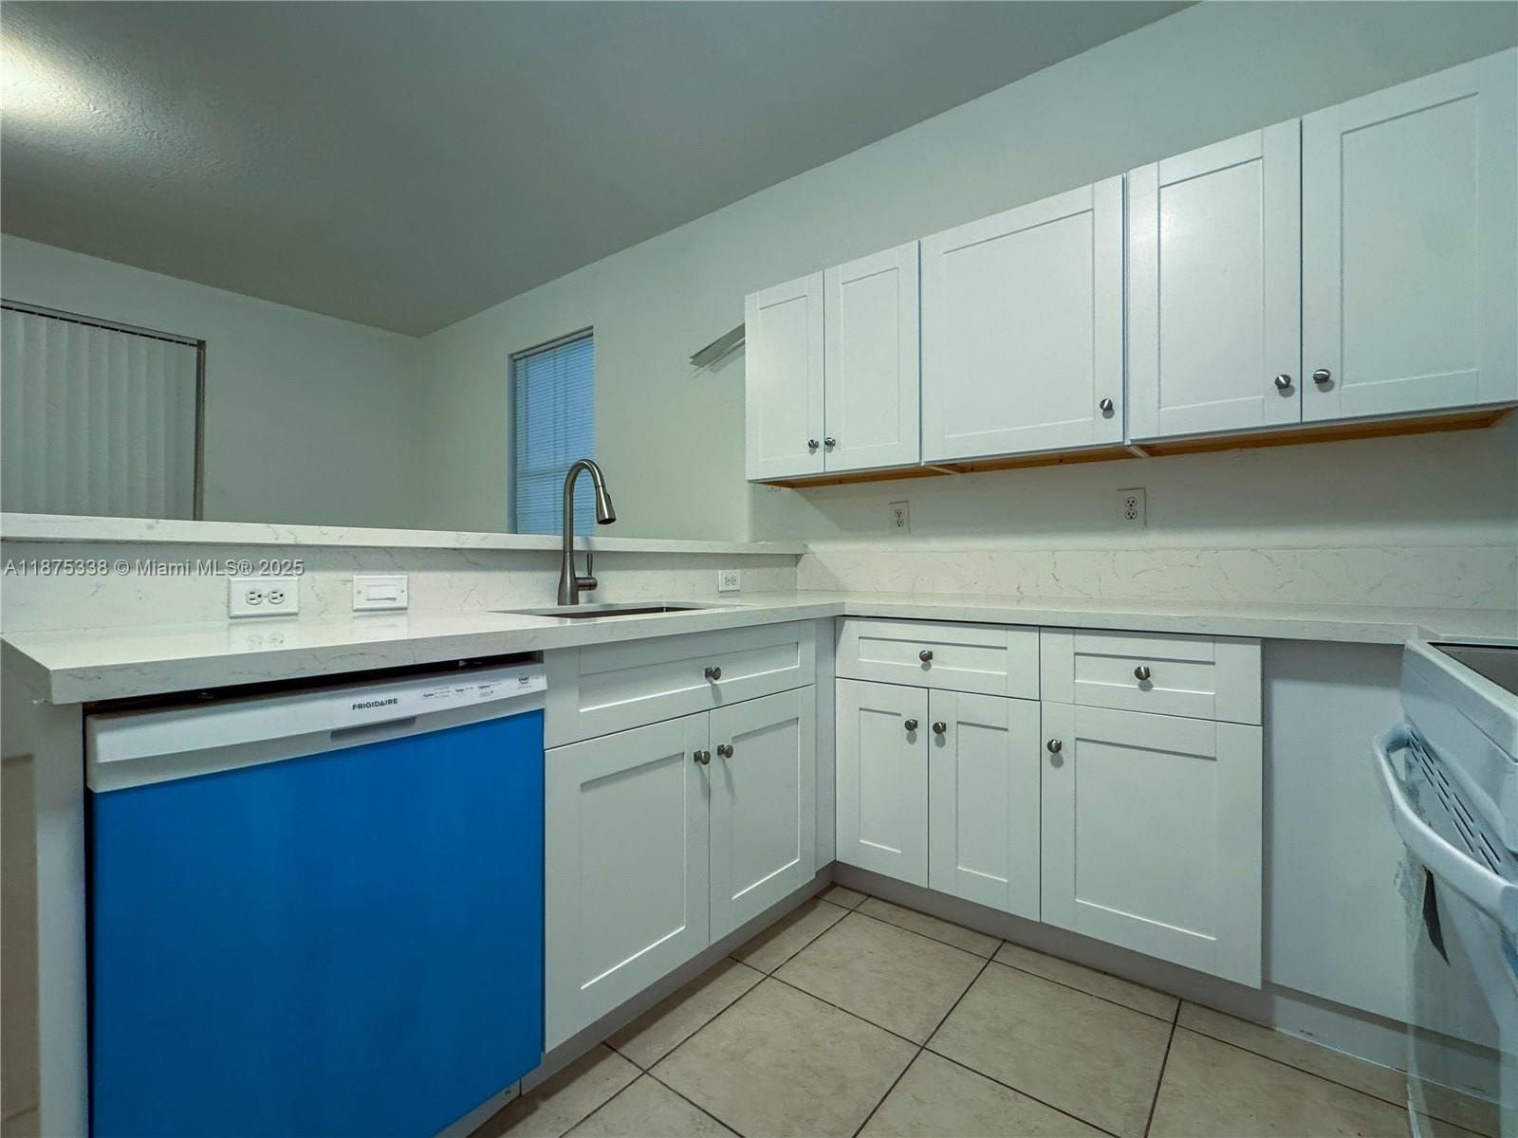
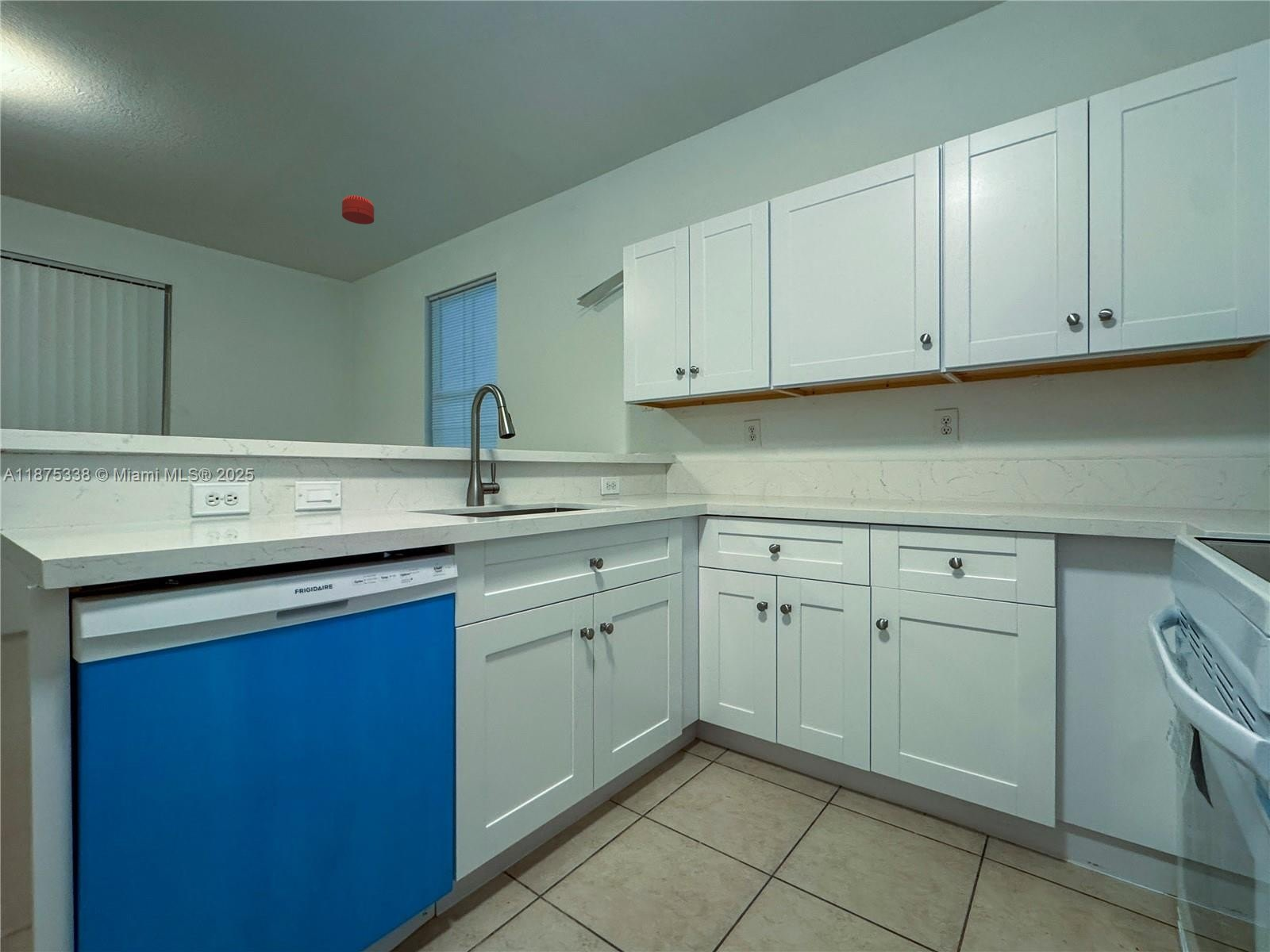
+ smoke detector (358, 209)
